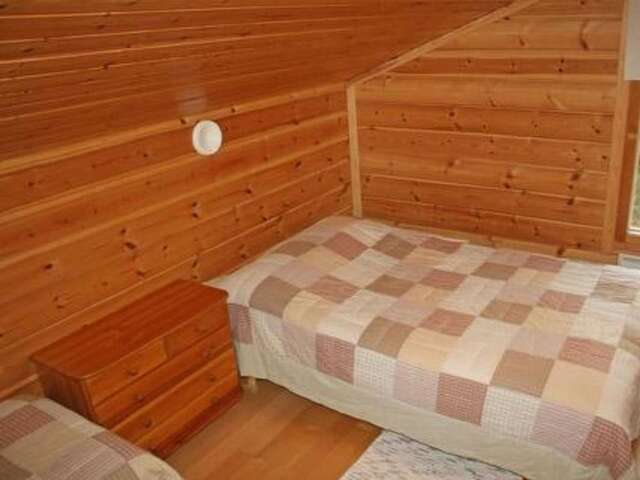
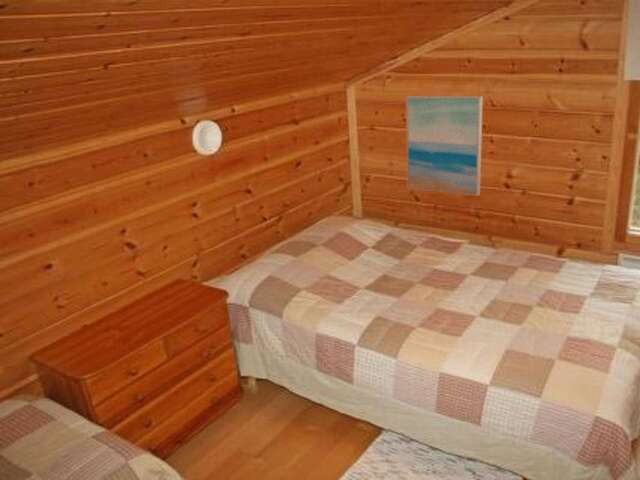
+ wall art (442, 144)
